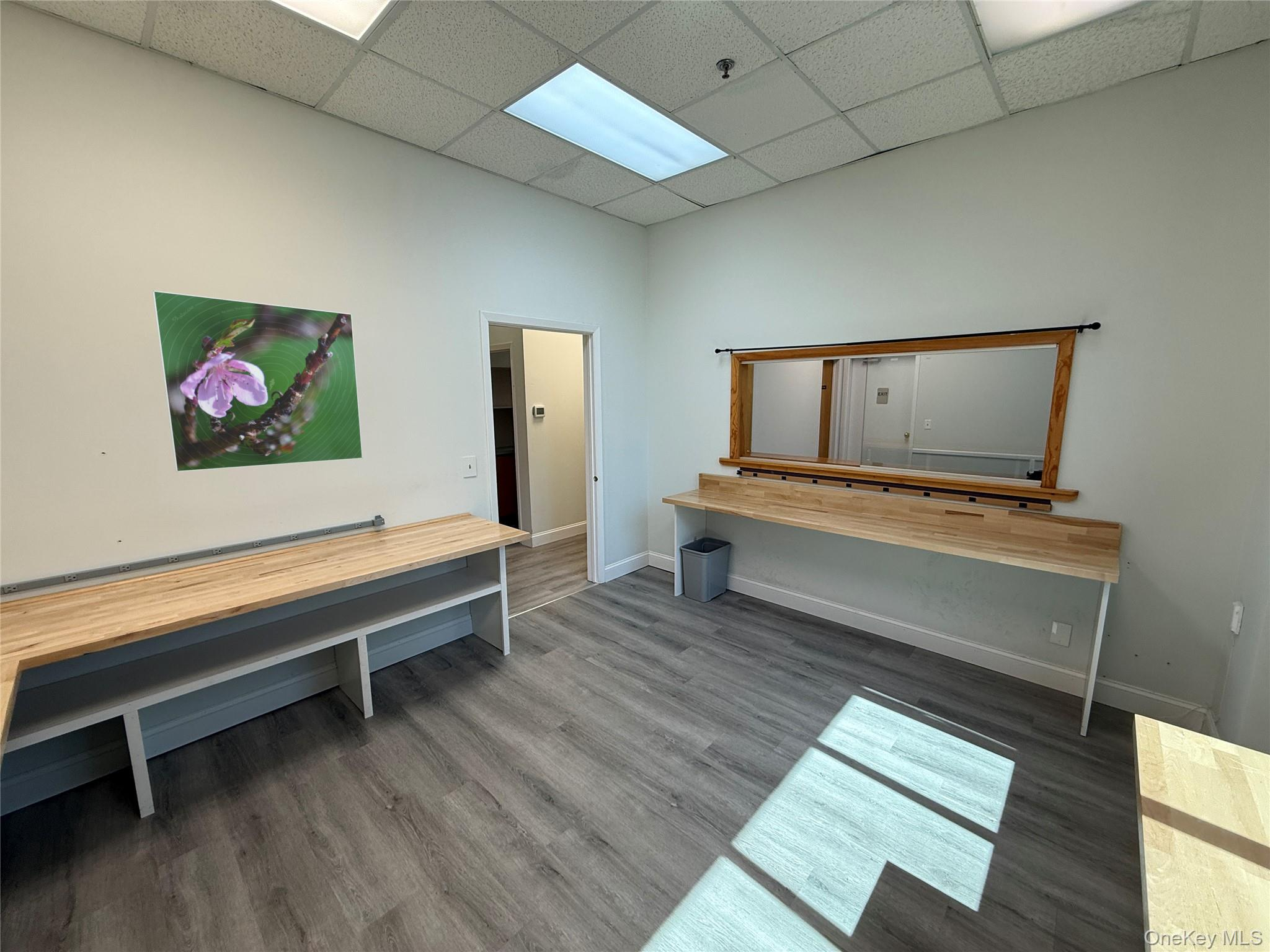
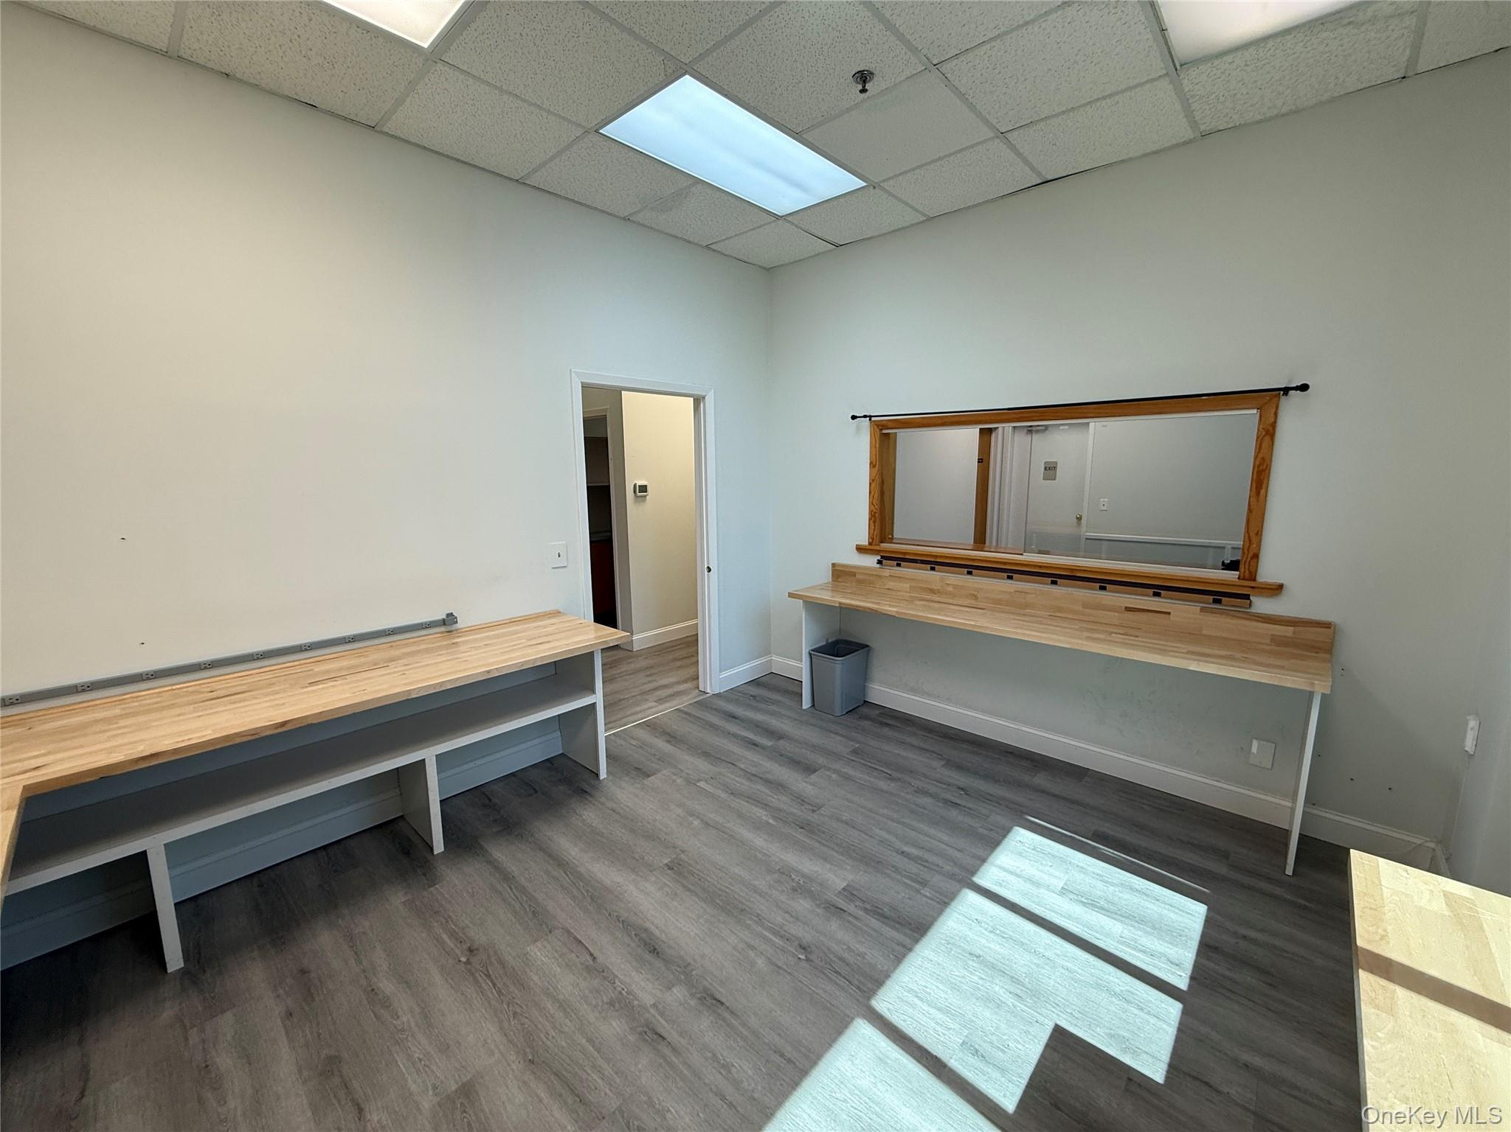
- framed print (271, 386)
